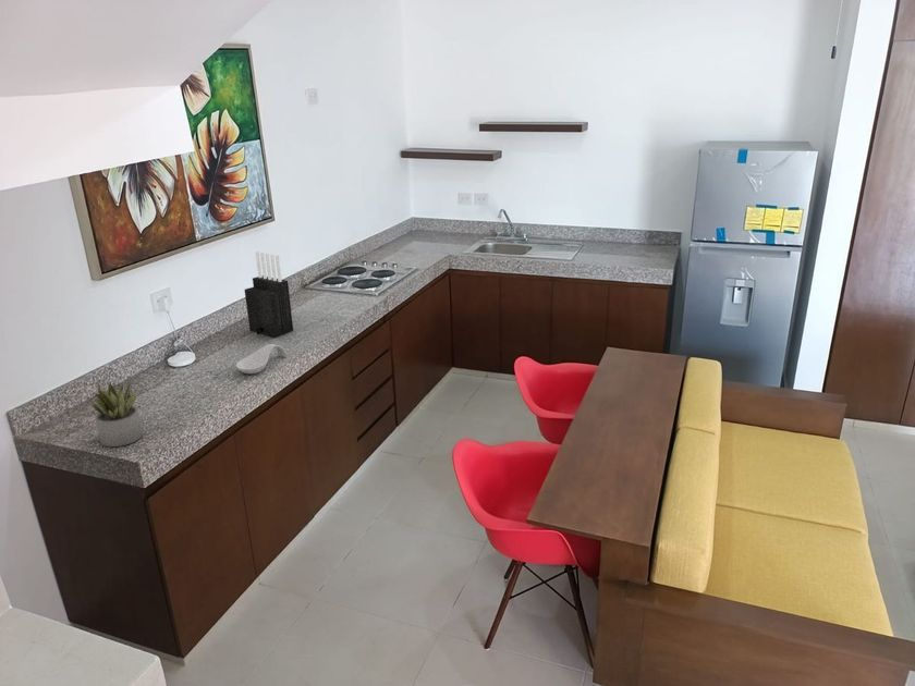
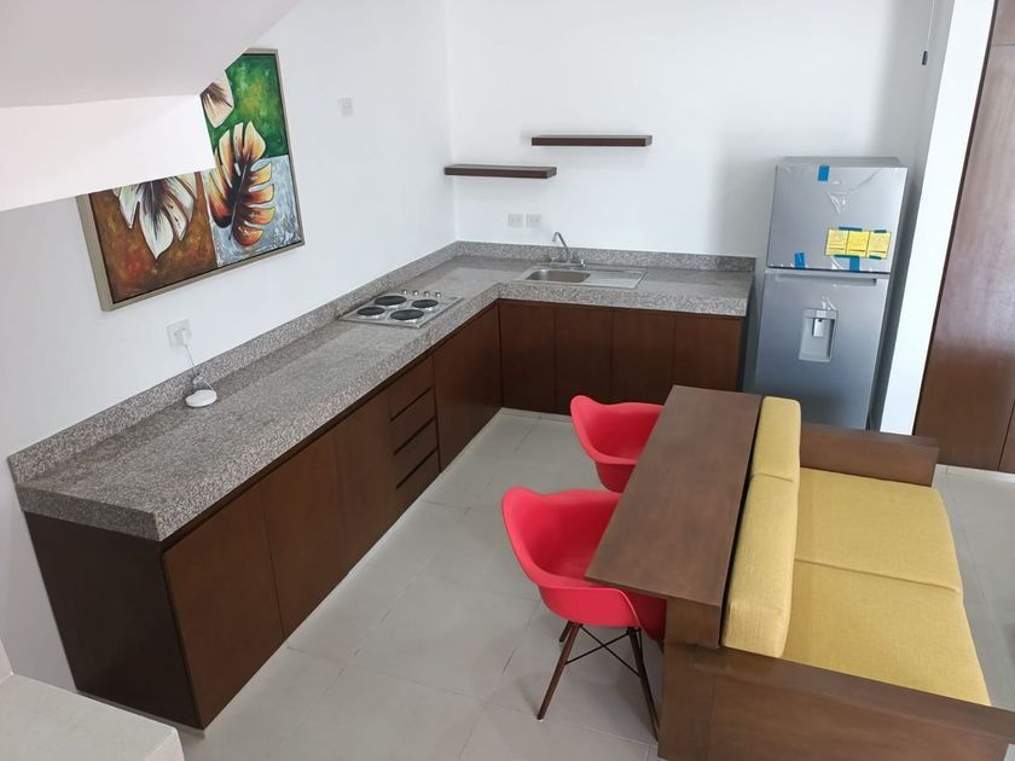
- knife block (265, 293)
- succulent plant (115, 409)
- spoon rest (261, 357)
